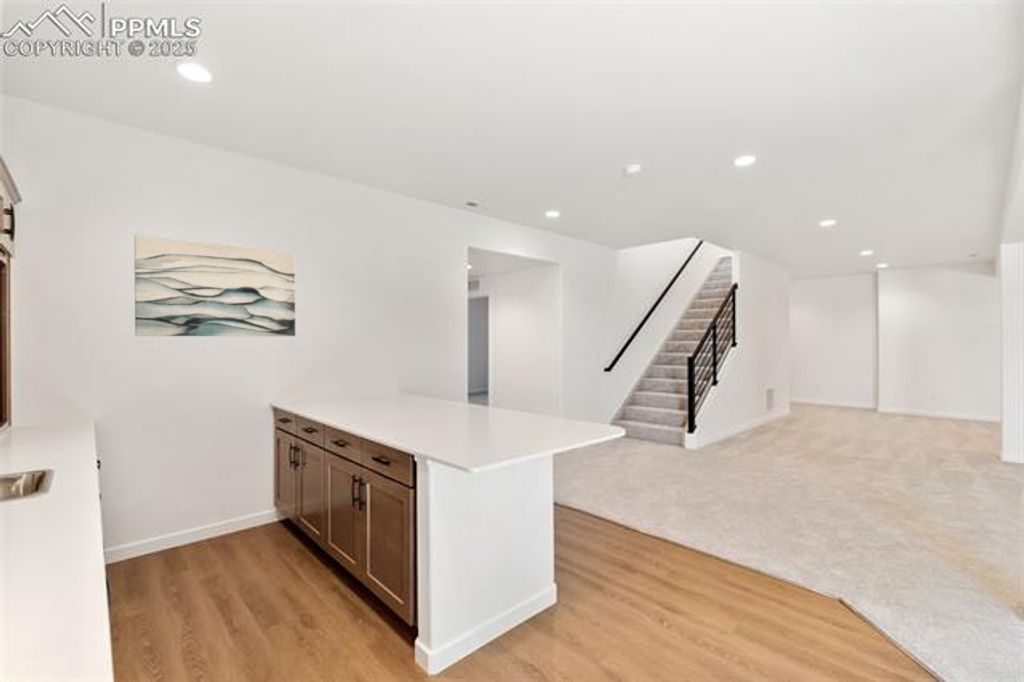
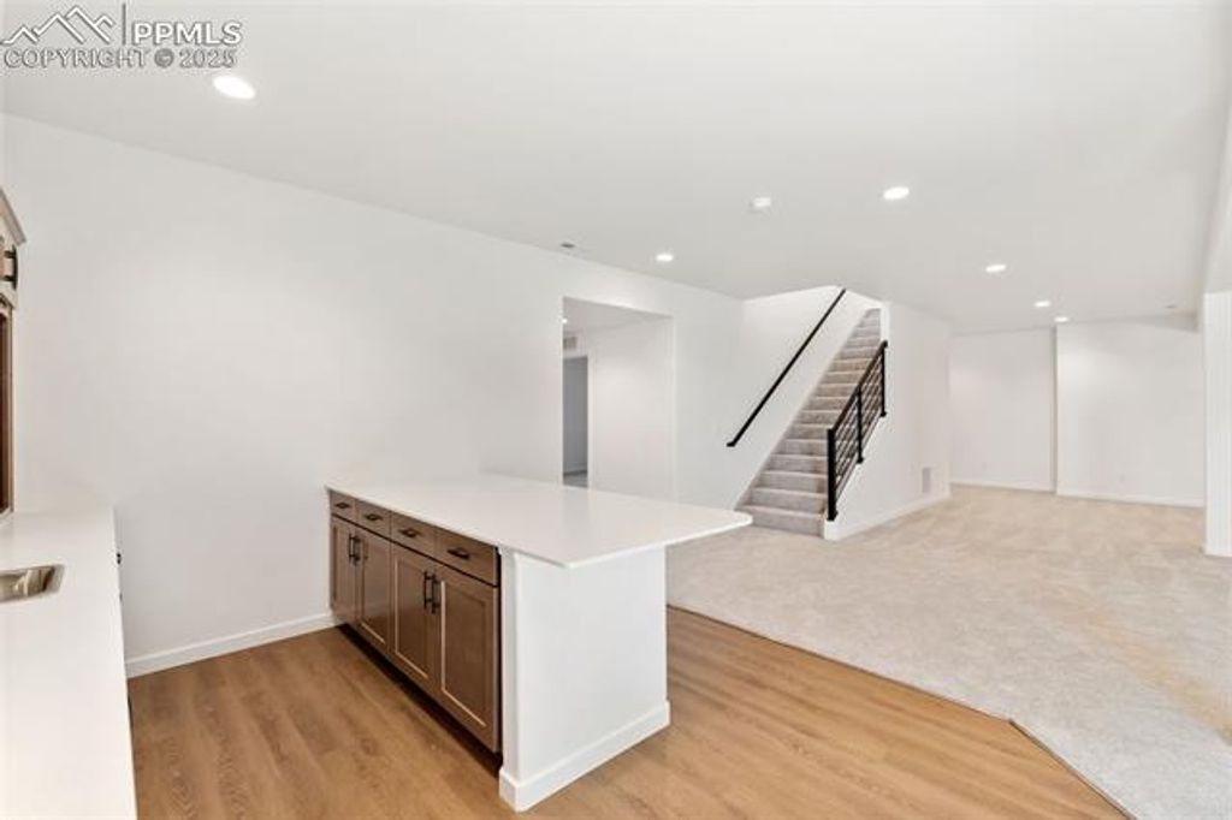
- wall art (222, 290)
